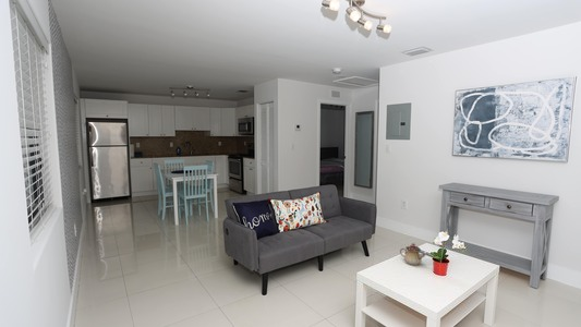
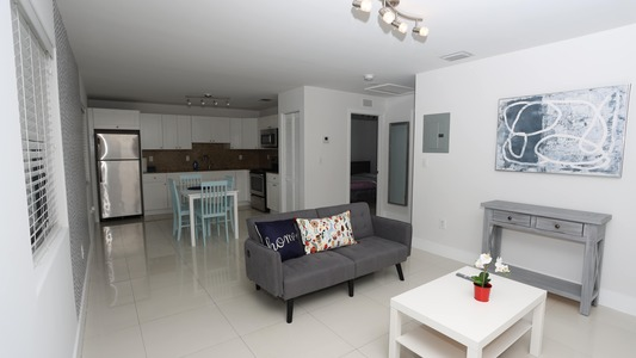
- teapot (411, 252)
